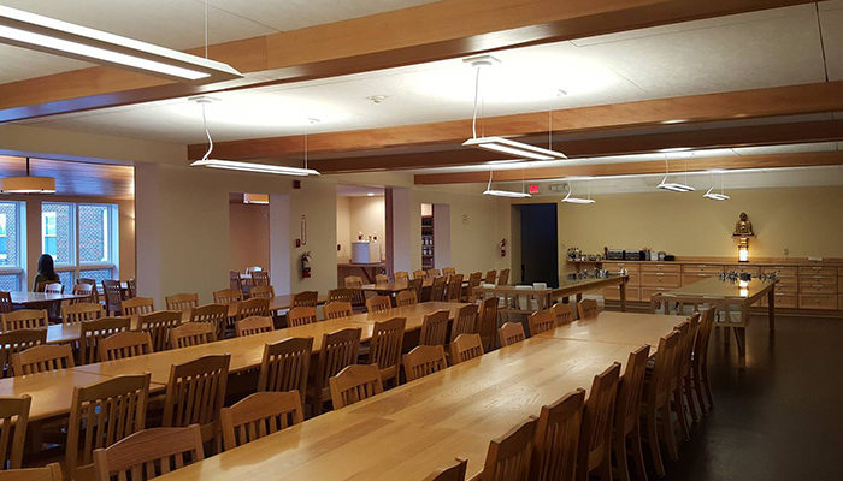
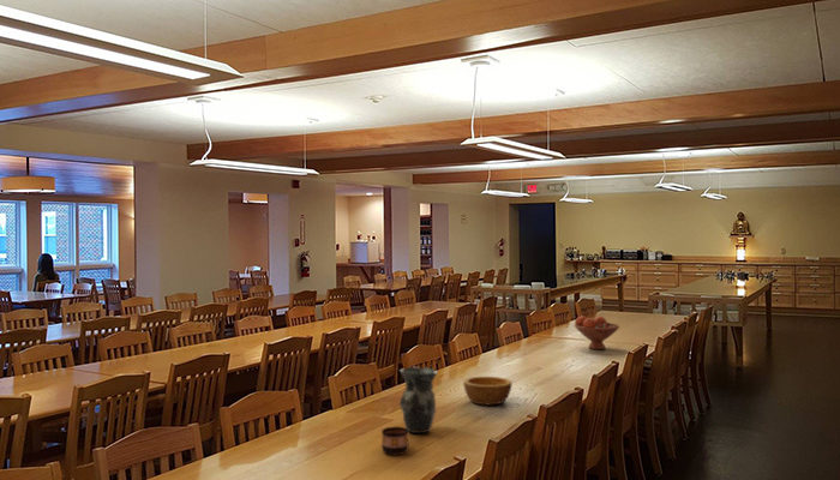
+ cup (396, 440)
+ vase (418, 400)
+ bowl (487, 391)
+ fruit bowl (596, 331)
